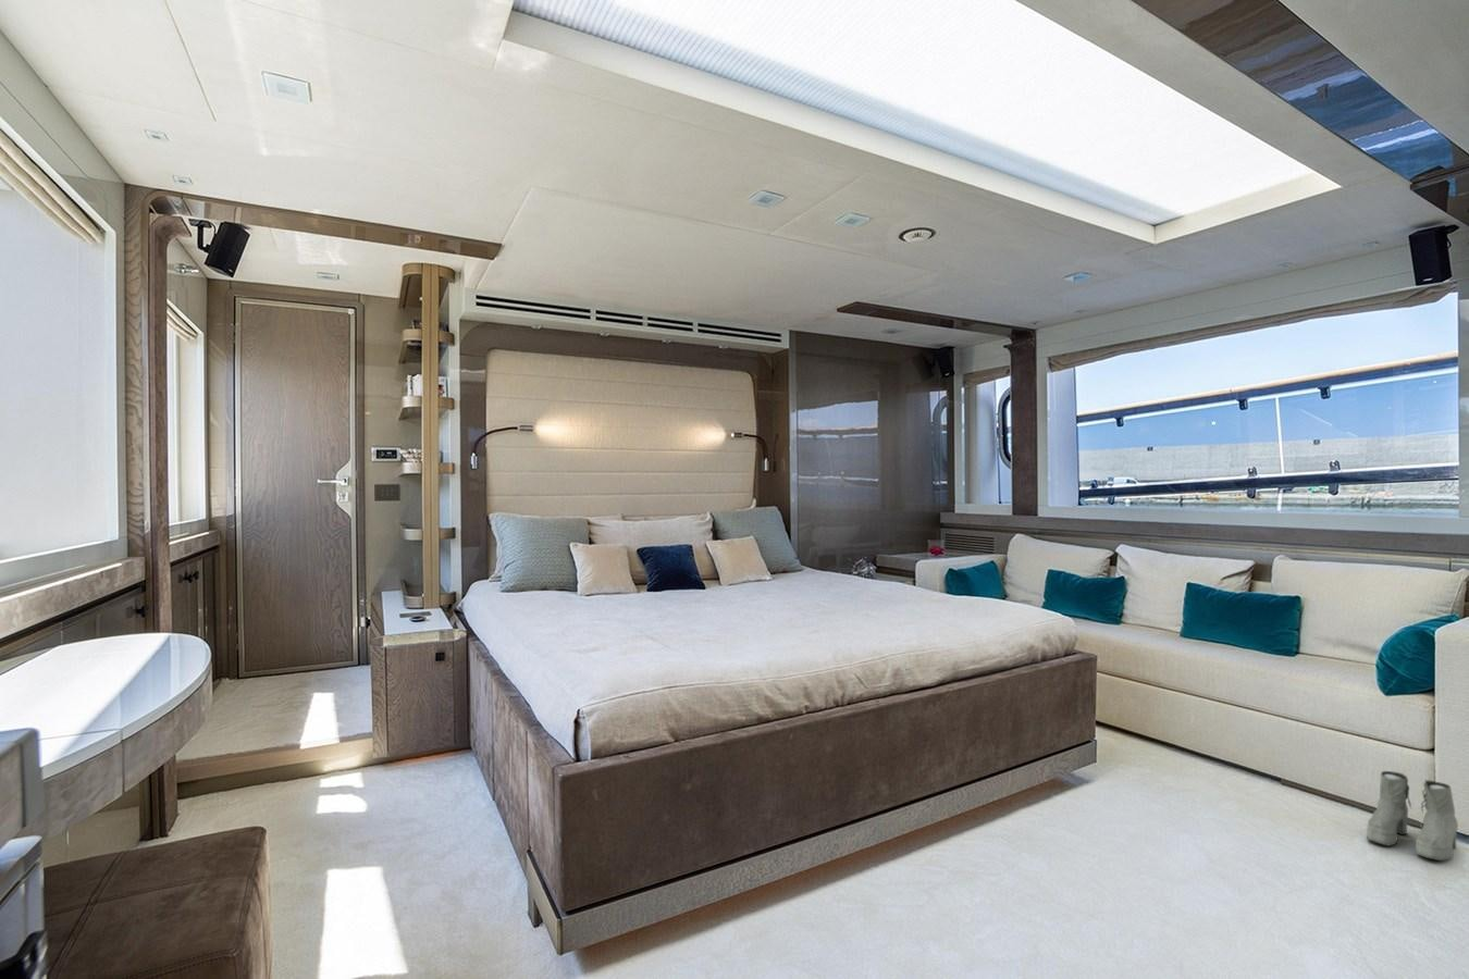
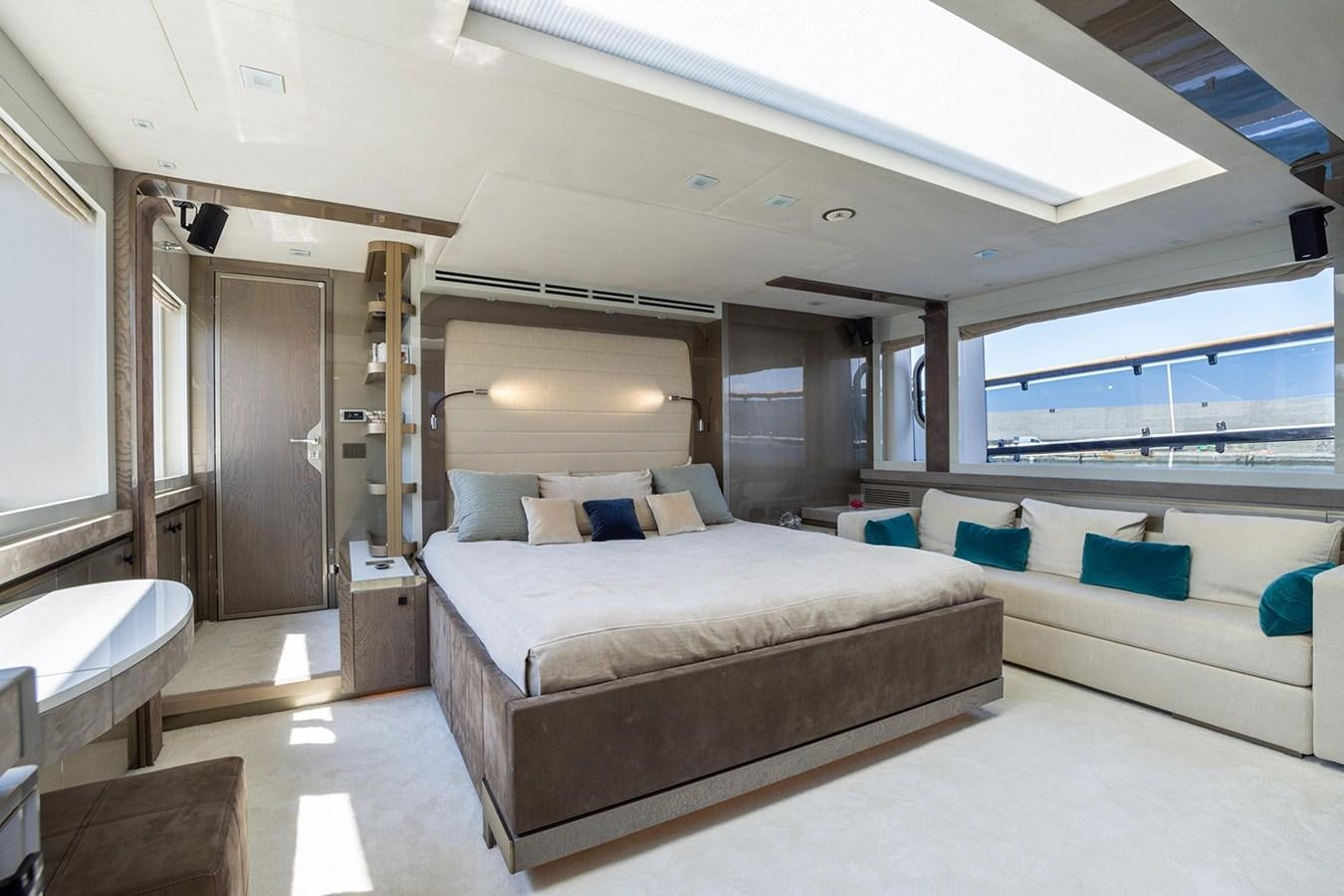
- boots (1407, 813)
